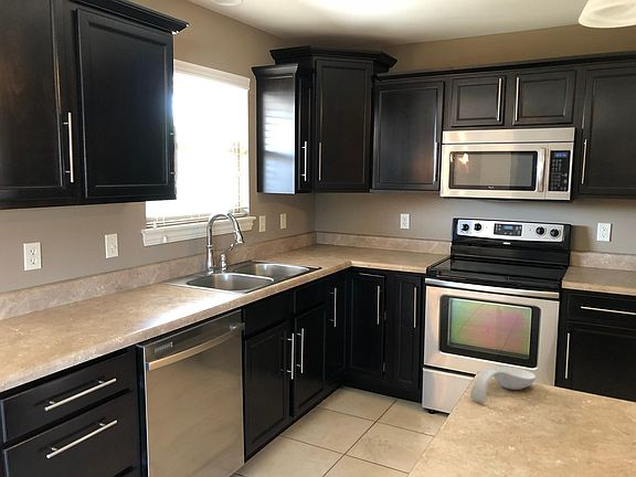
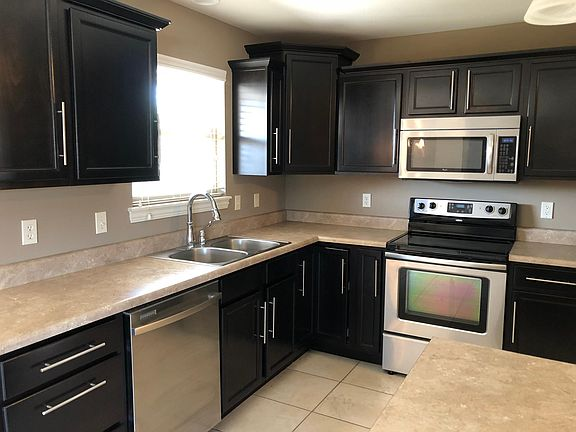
- spoon rest (502, 378)
